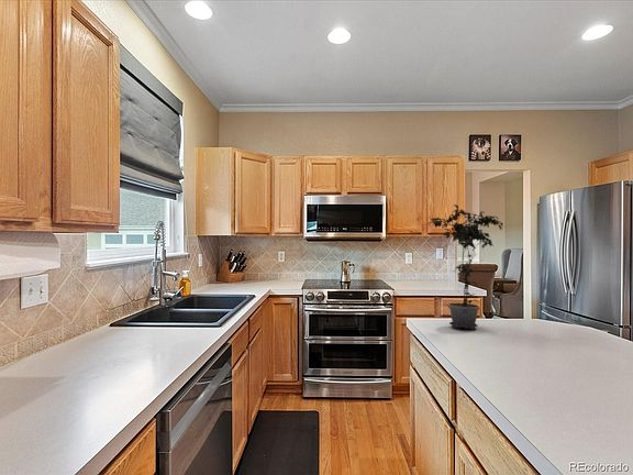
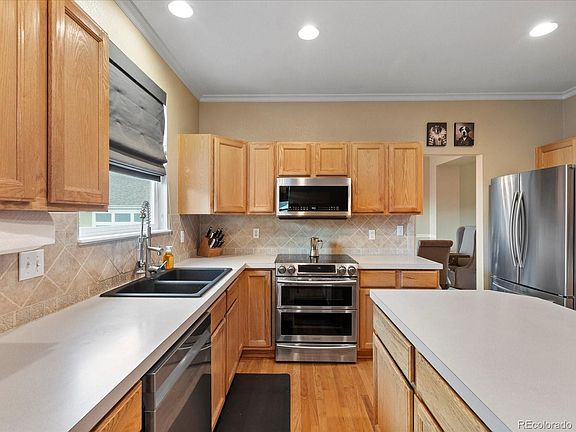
- potted plant (465, 265)
